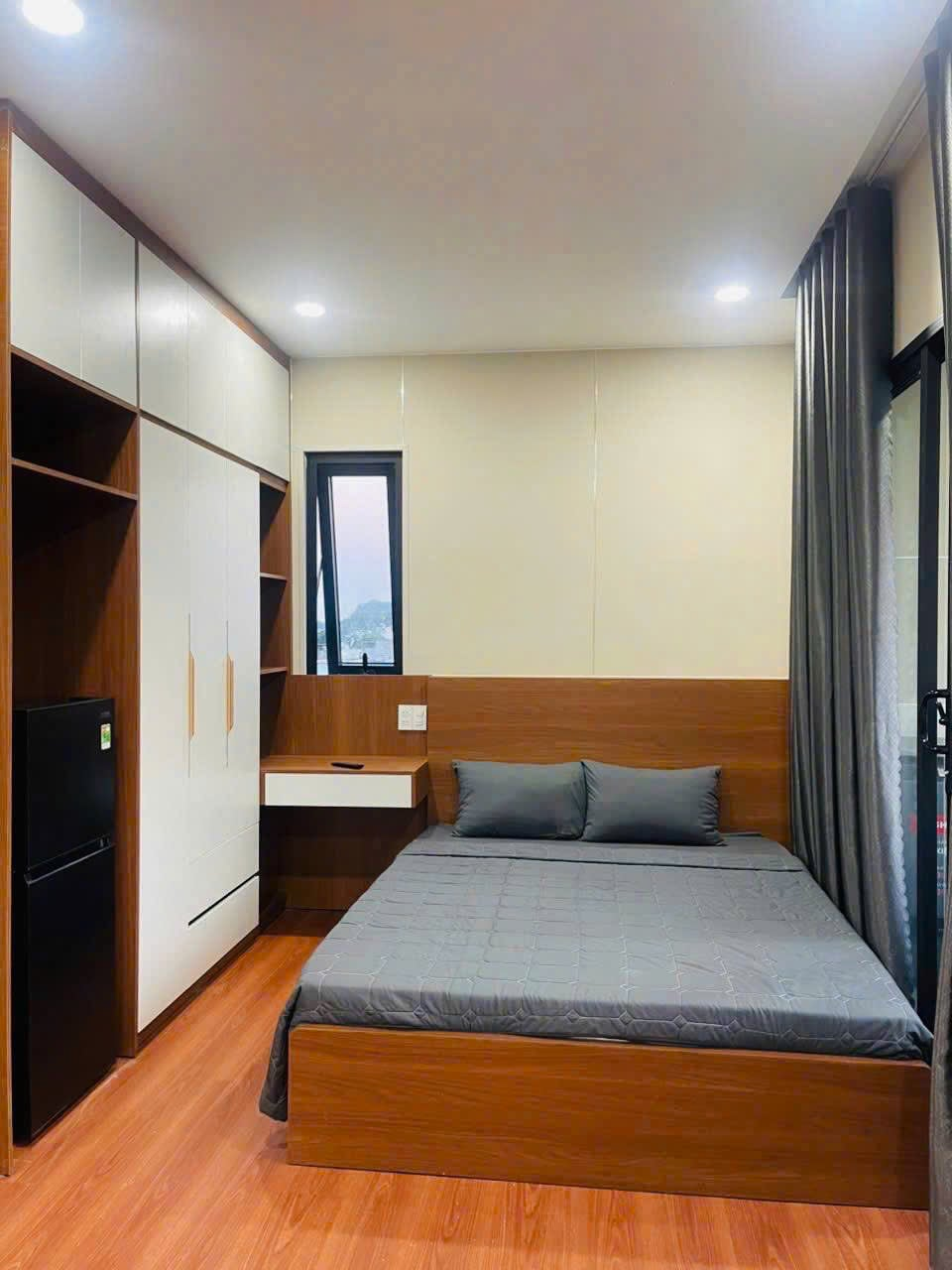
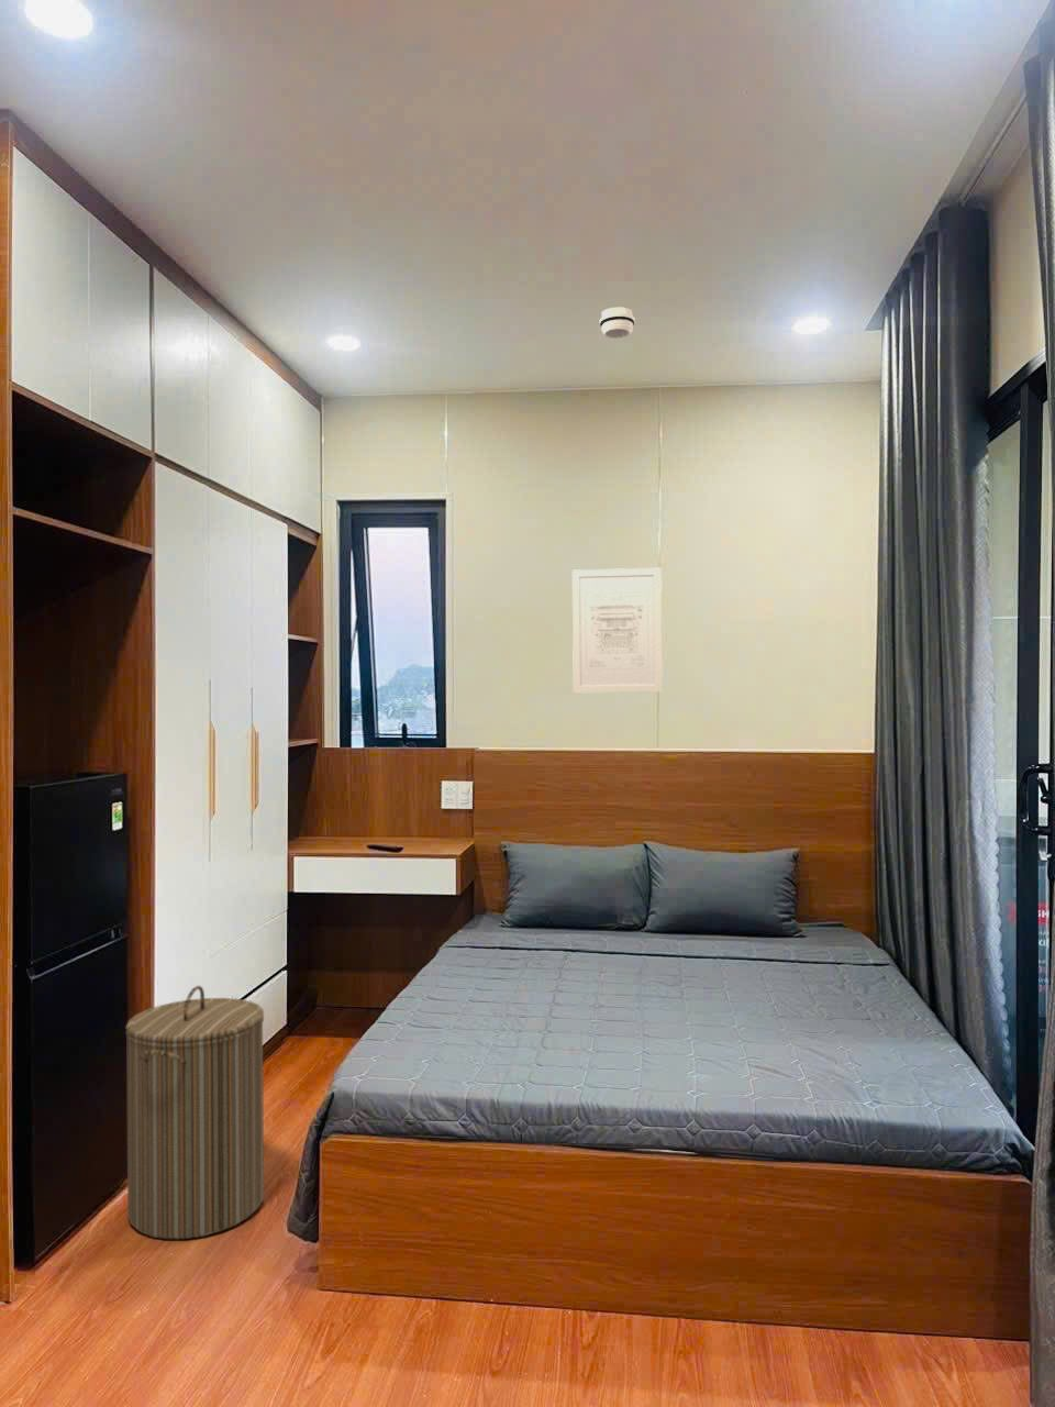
+ wall art (616, 630)
+ laundry hamper (197, 1095)
+ smoke detector (616, 323)
